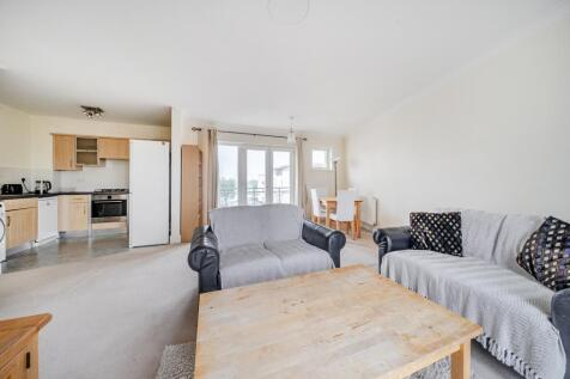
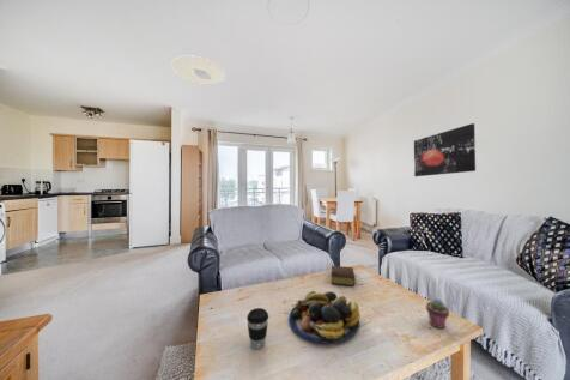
+ bible (342, 275)
+ coffee cup (257, 327)
+ potted succulent (437, 312)
+ wall art (439, 153)
+ fruit bowl (322, 306)
+ ceiling light (199, 70)
